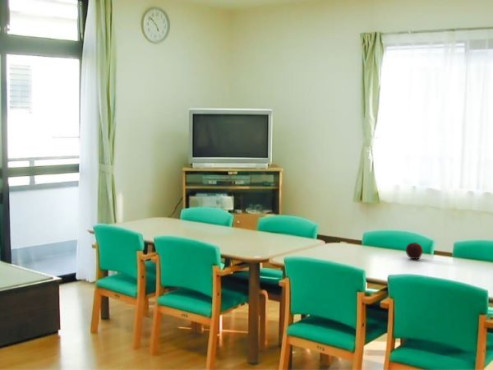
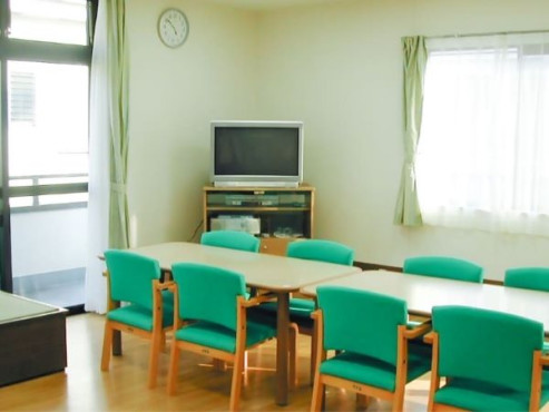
- fruit (413, 250)
